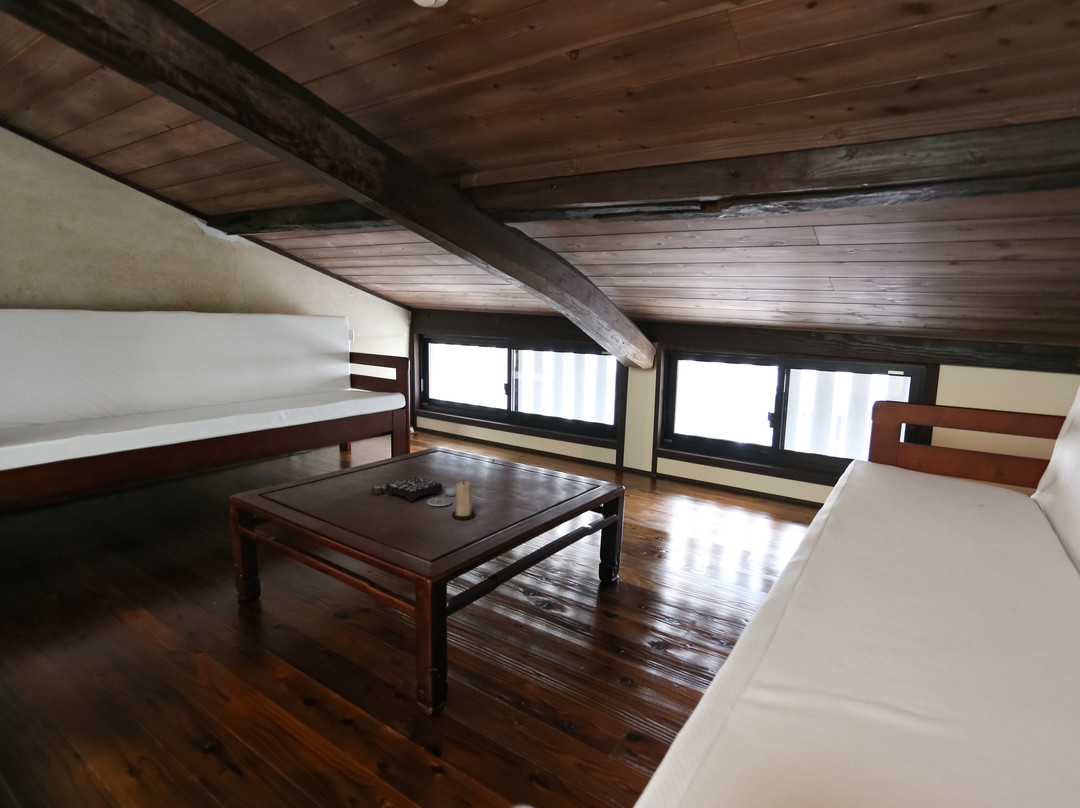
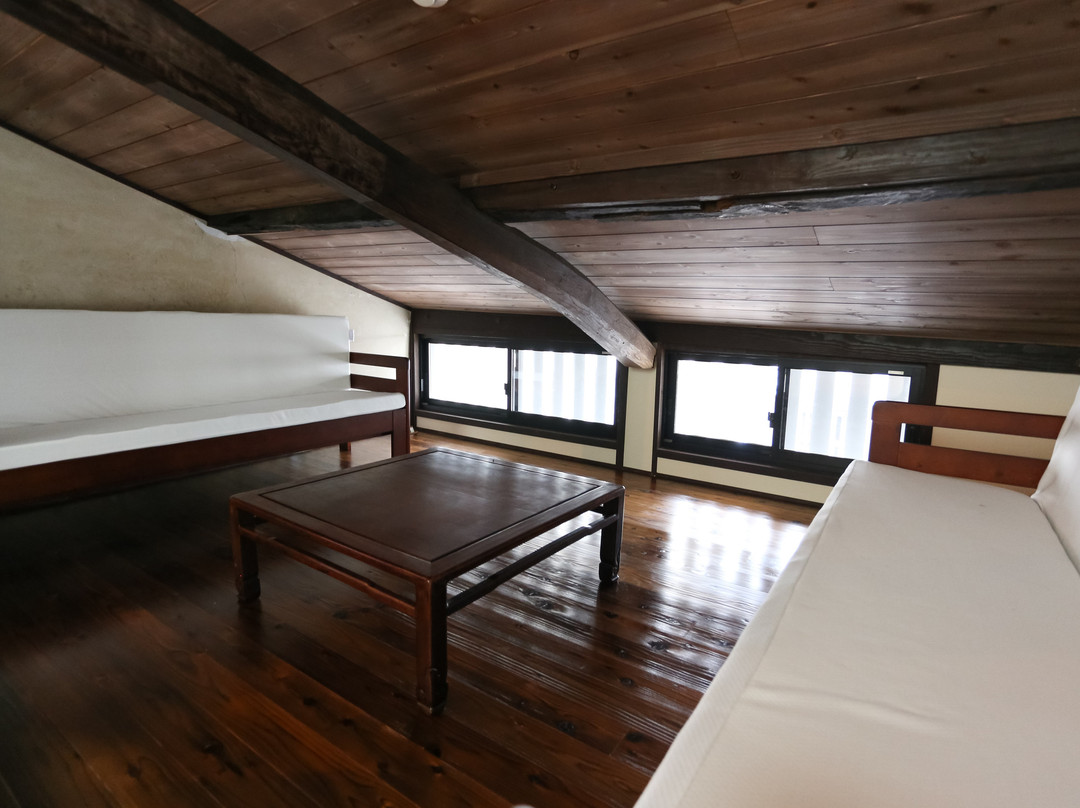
- board game (414, 489)
- candle (463, 497)
